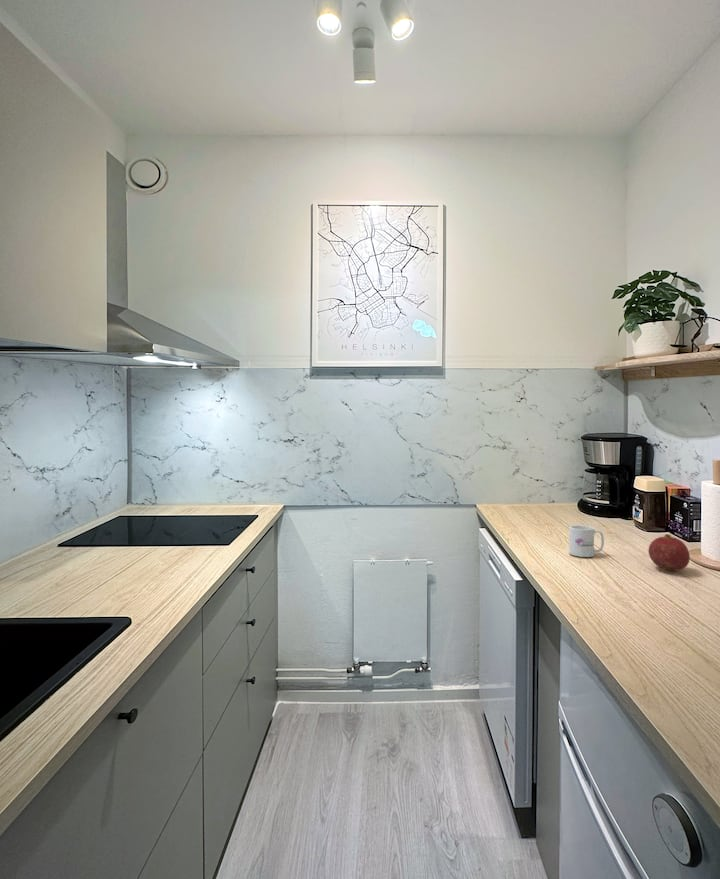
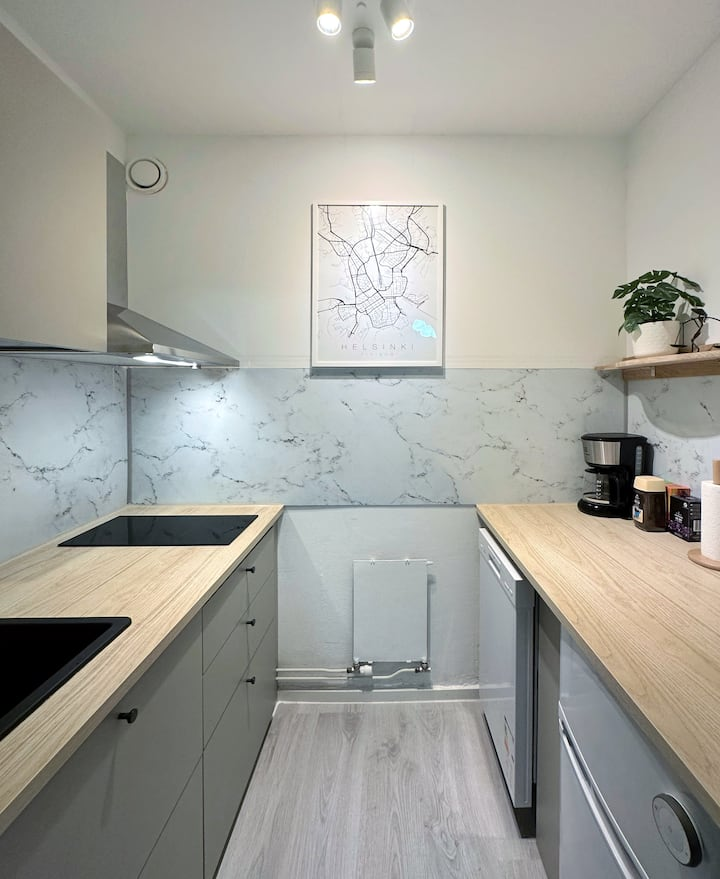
- mug (586, 540)
- fruit (668, 552)
